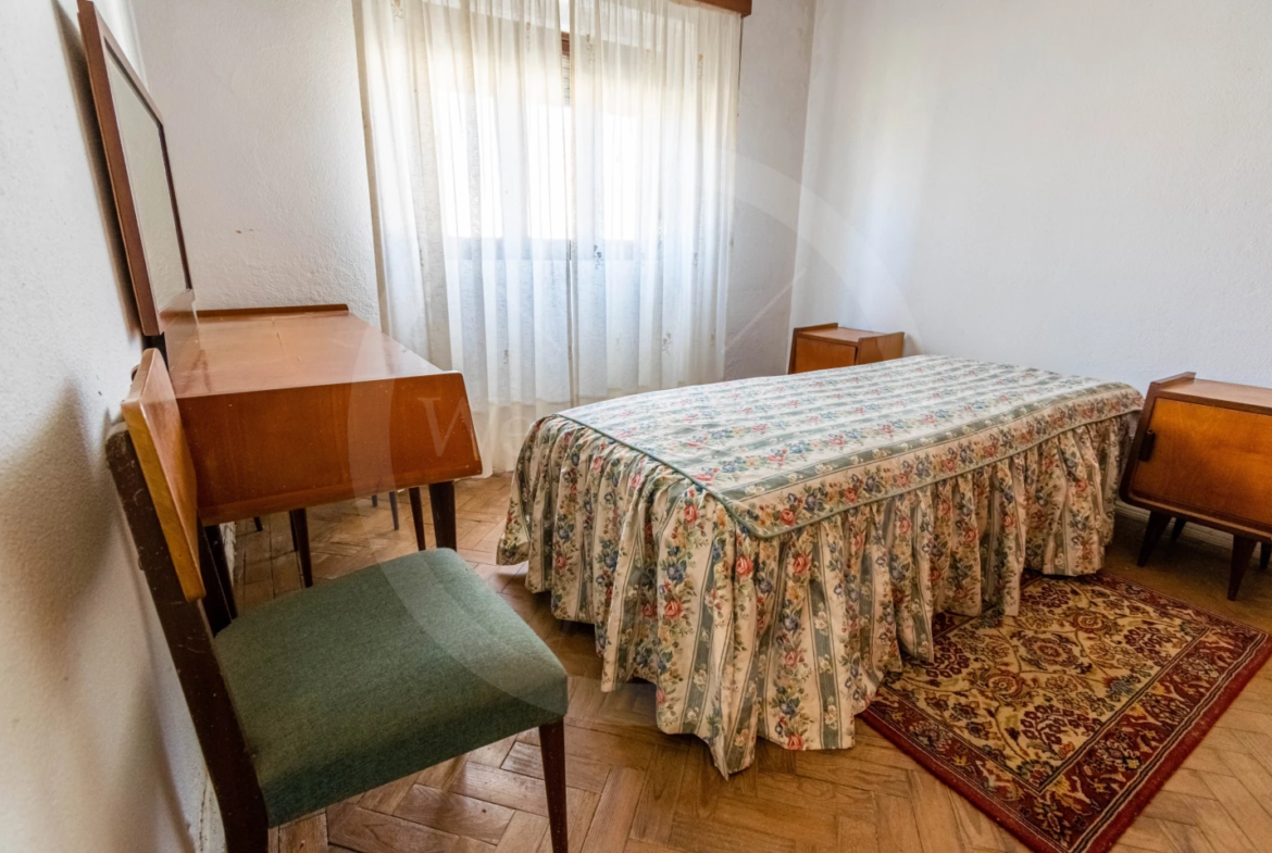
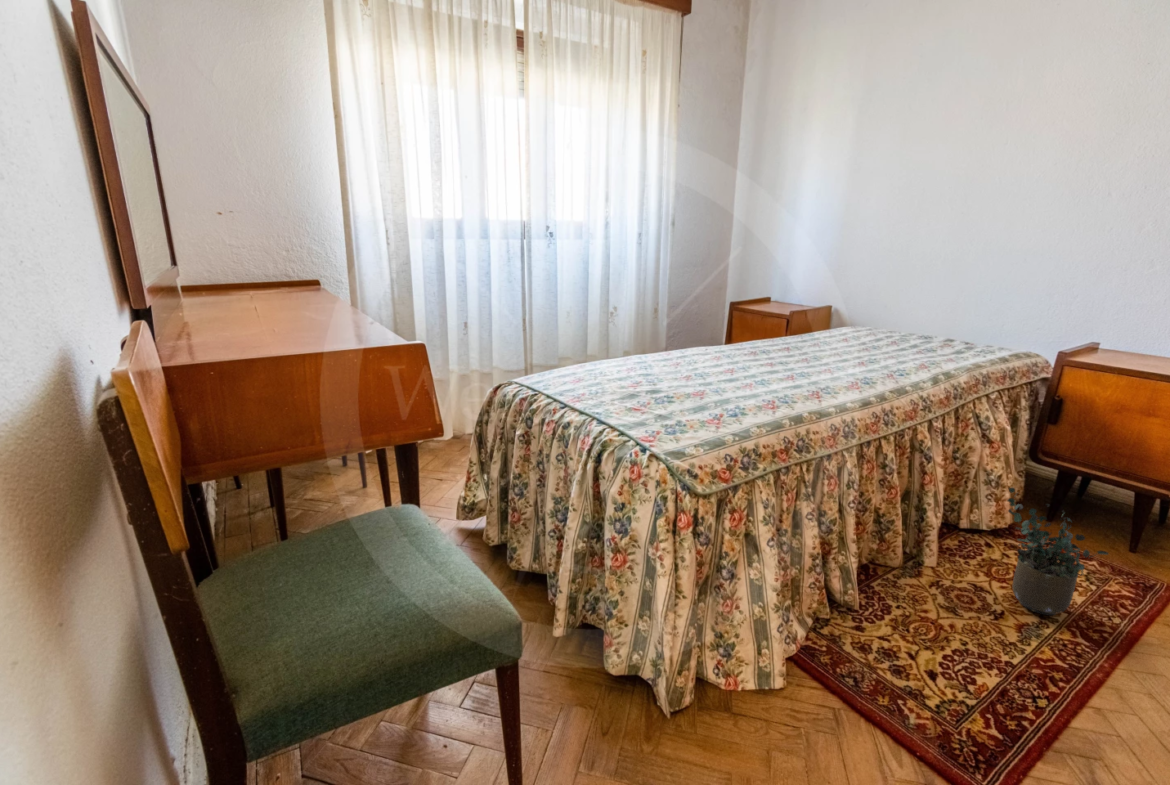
+ potted plant (1044, 551)
